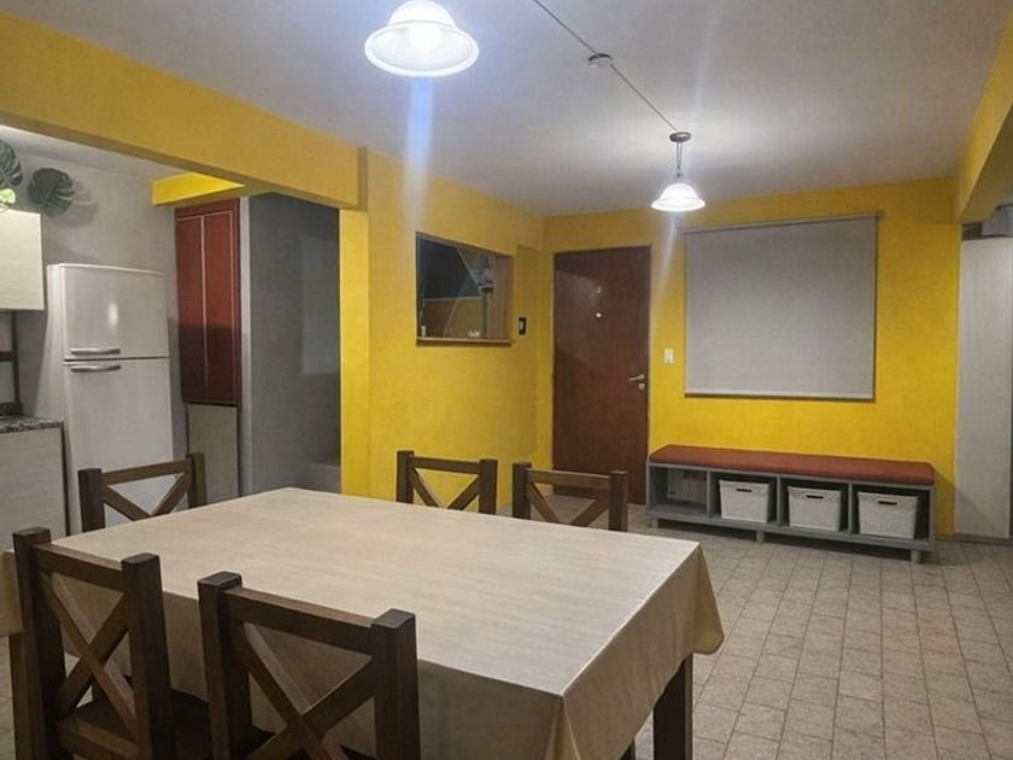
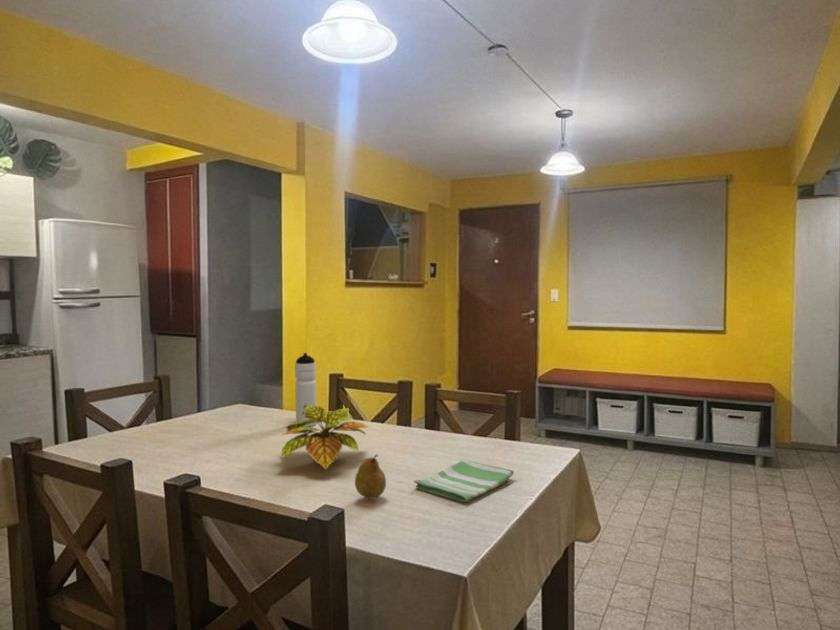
+ dish towel (465, 478)
+ fruit (370, 474)
+ plant (319, 433)
+ water bottle (305, 388)
